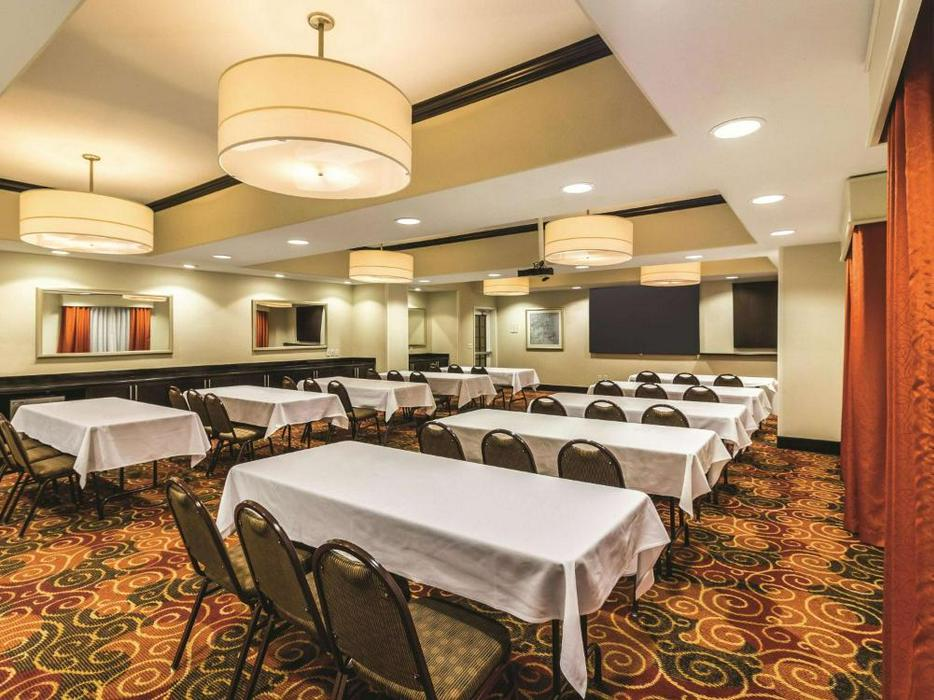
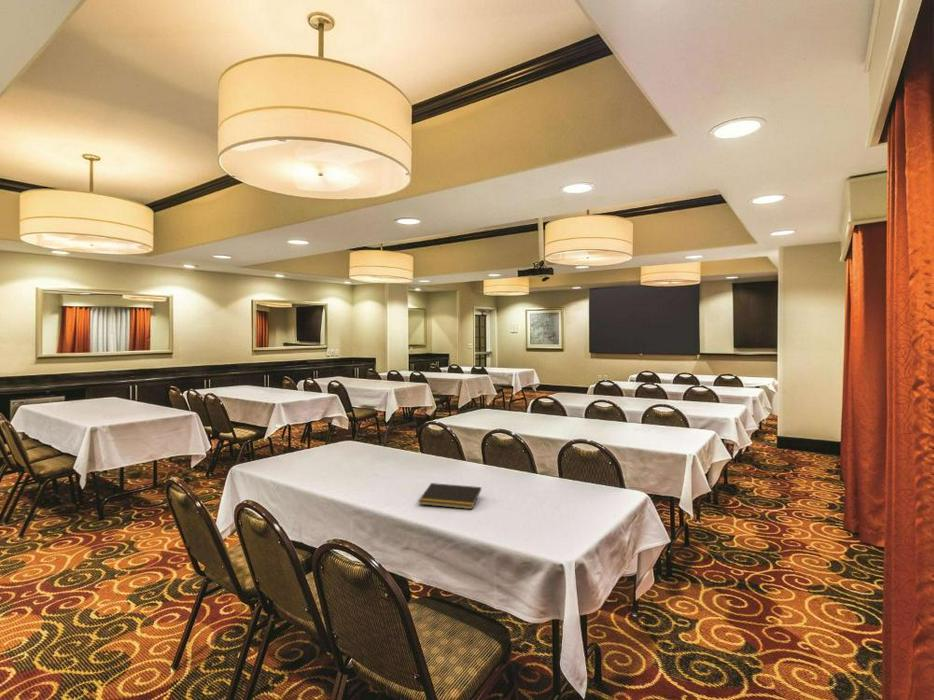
+ notepad (450, 495)
